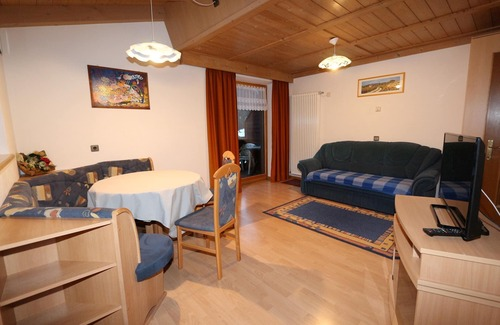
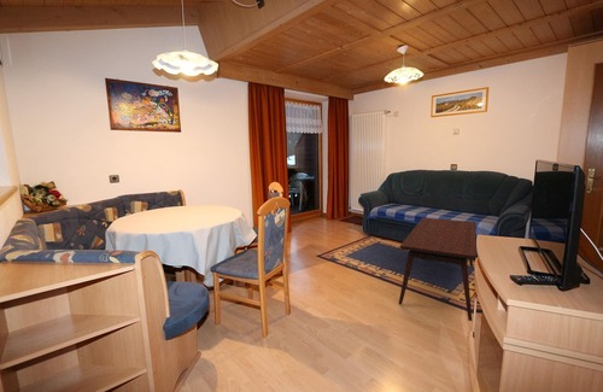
+ coffee table (441, 257)
